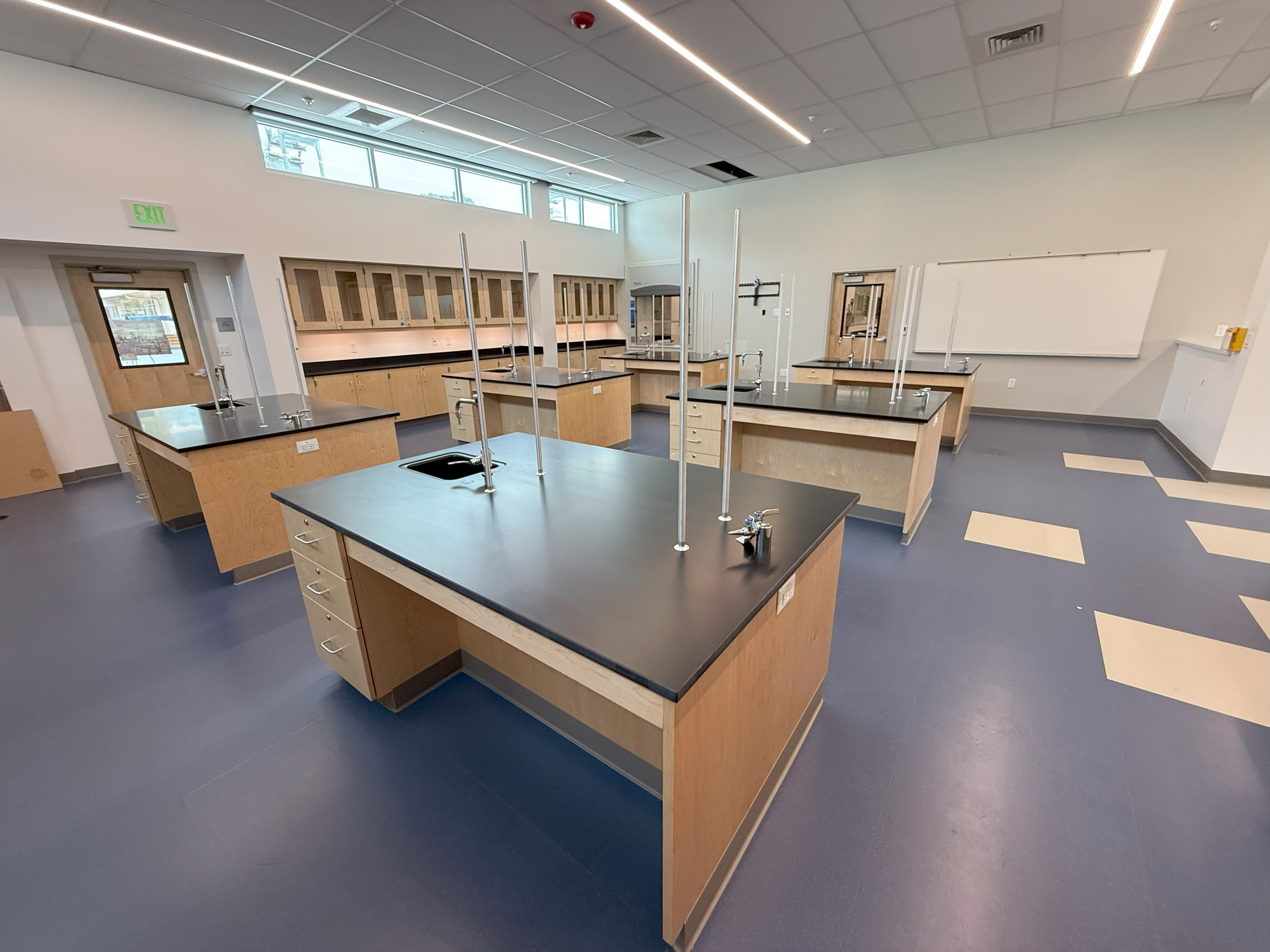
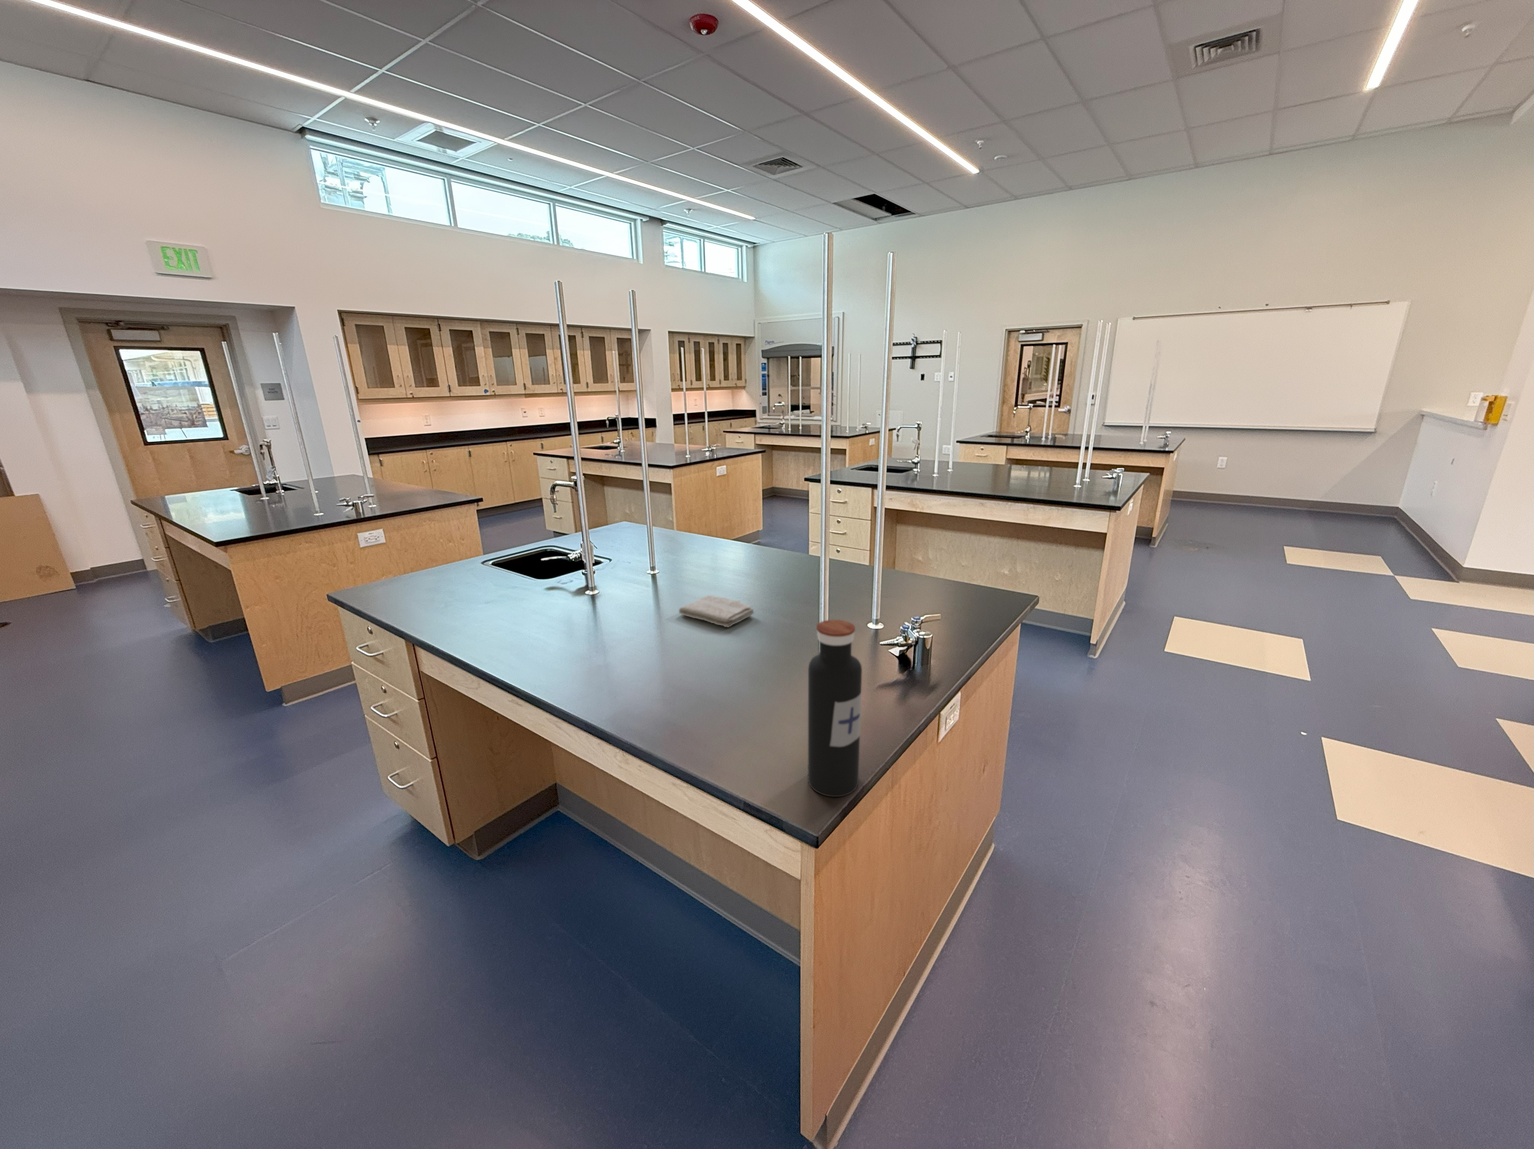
+ washcloth (716, 610)
+ water bottle (835, 707)
